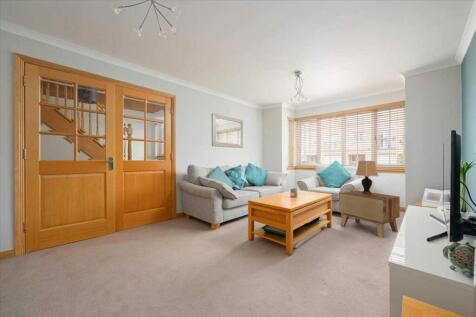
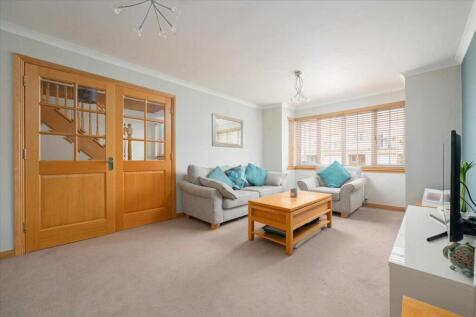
- side table (368, 211)
- table lamp (366, 177)
